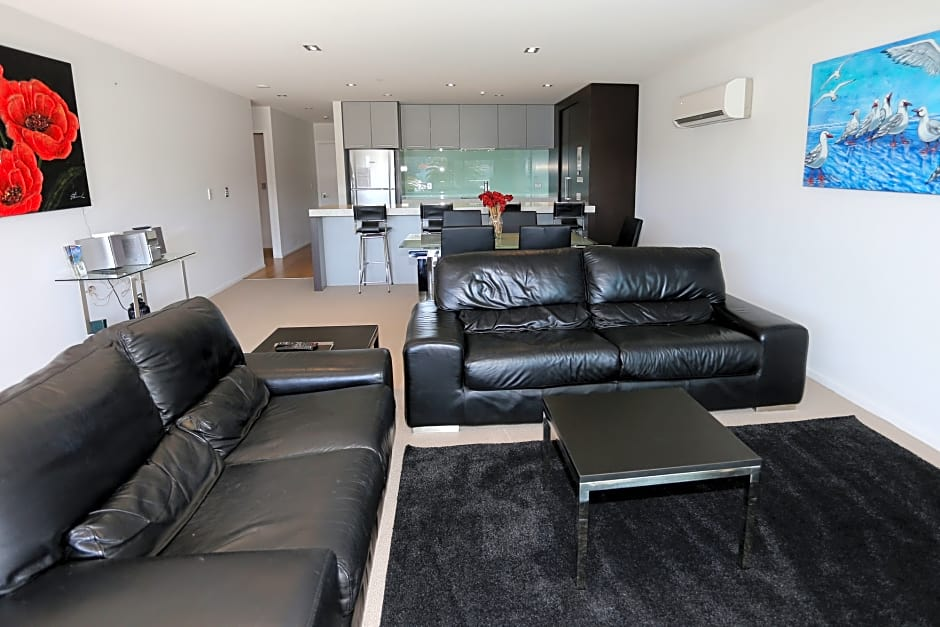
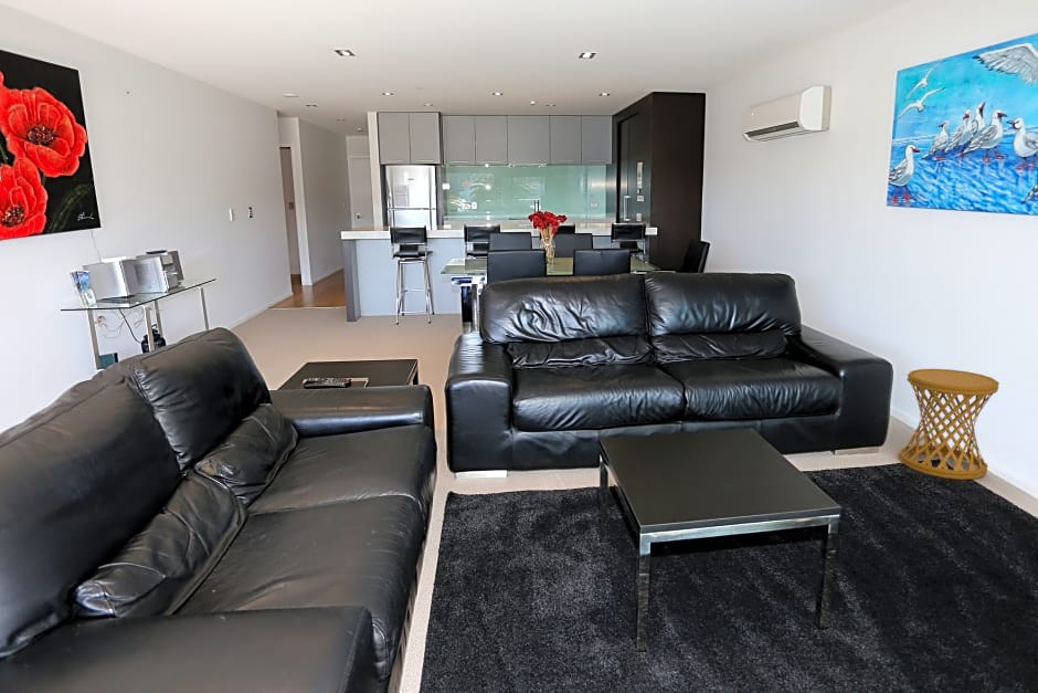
+ side table (947, 423)
